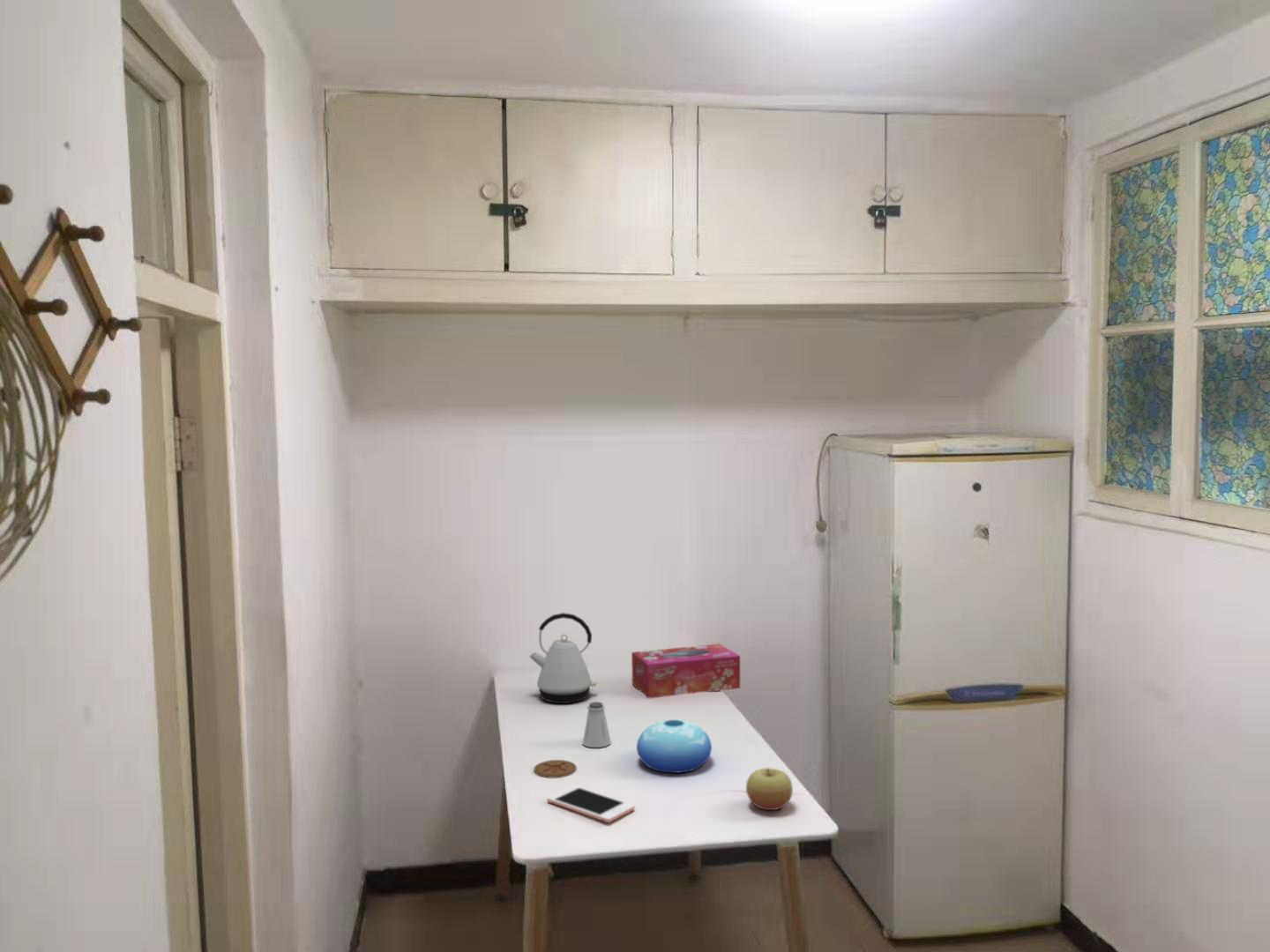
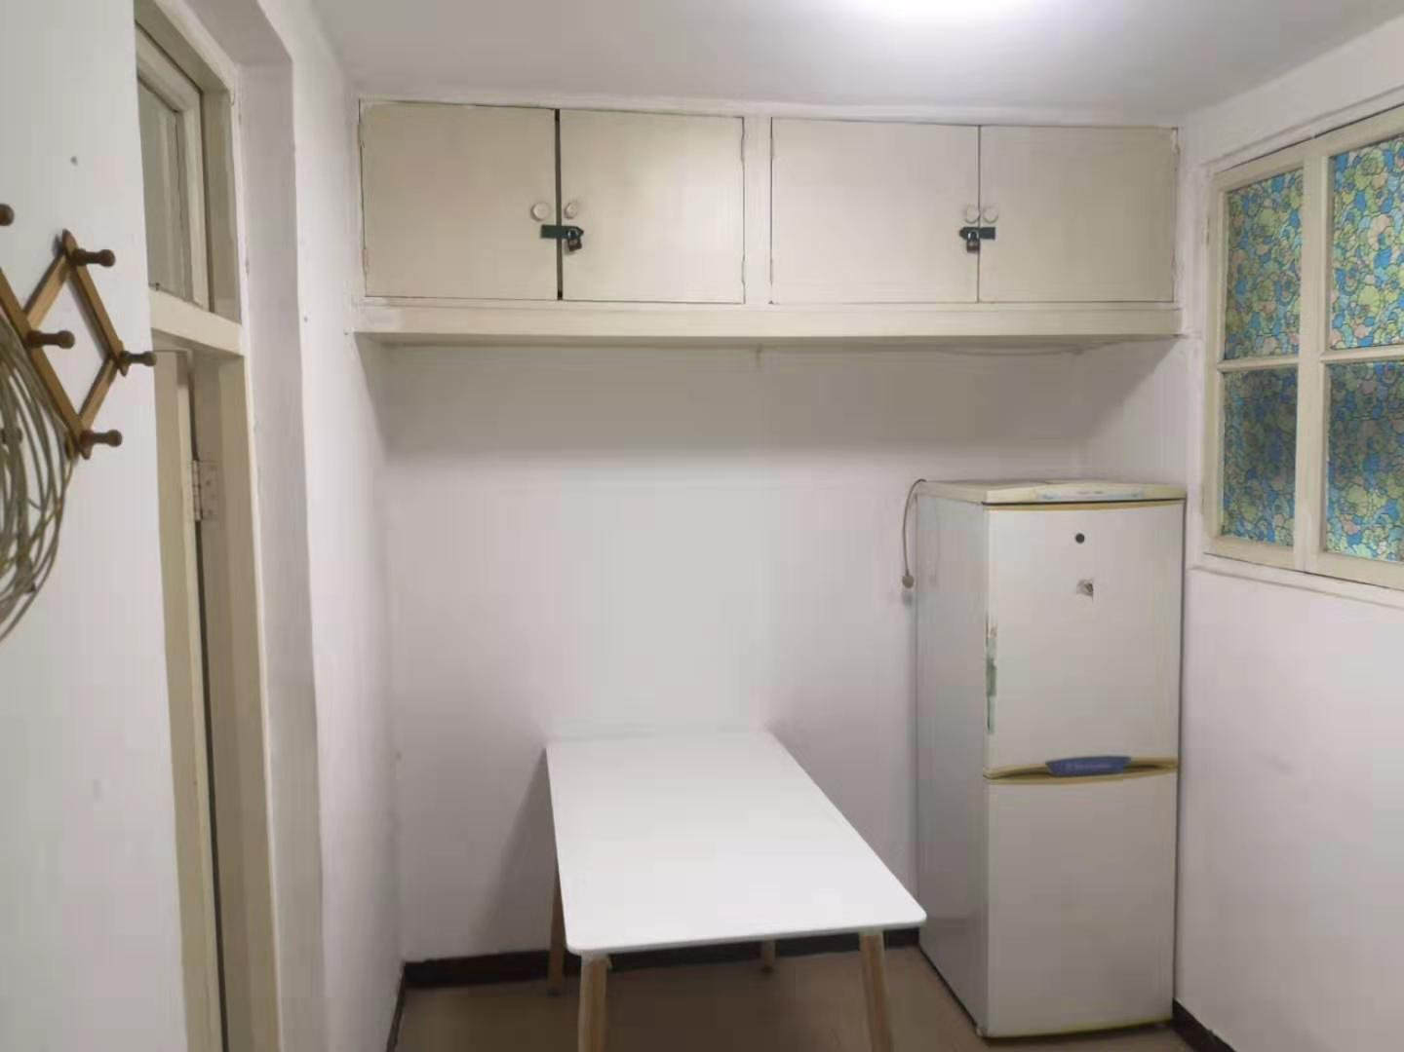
- apple (769, 787)
- saltshaker (596, 723)
- cell phone (590, 803)
- coaster (555, 769)
- bowl (674, 742)
- kettle (562, 655)
- tissue box (685, 670)
